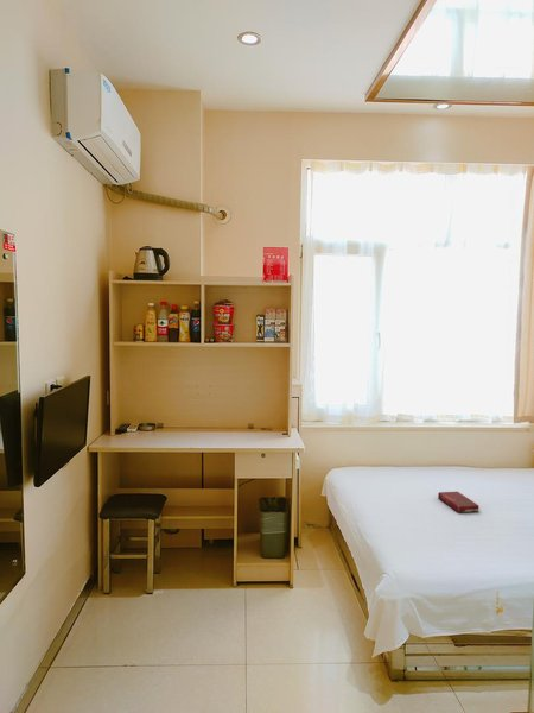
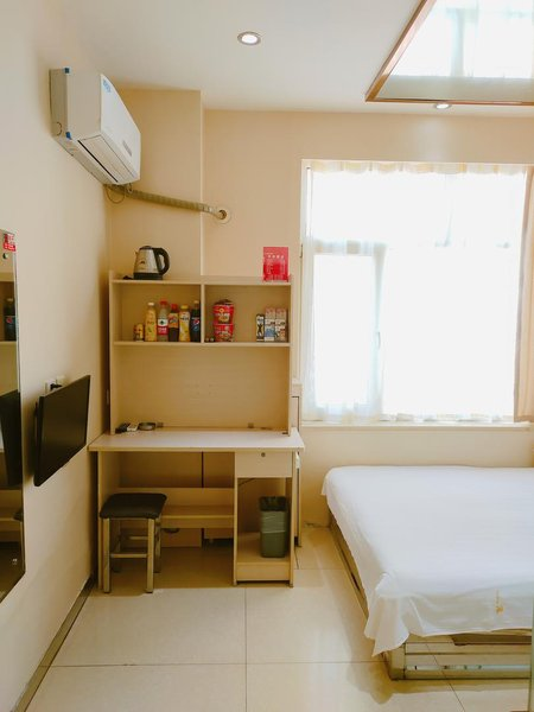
- book (457, 500)
